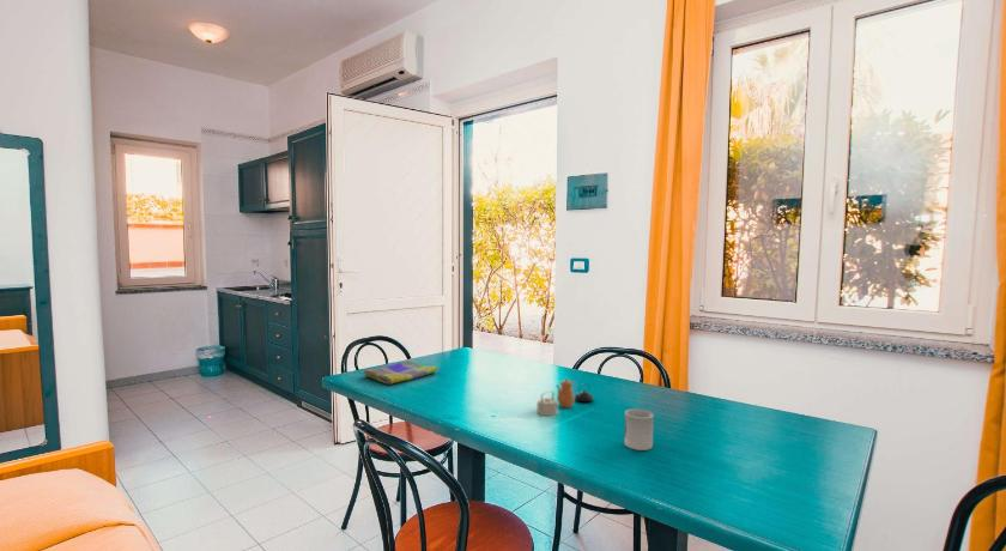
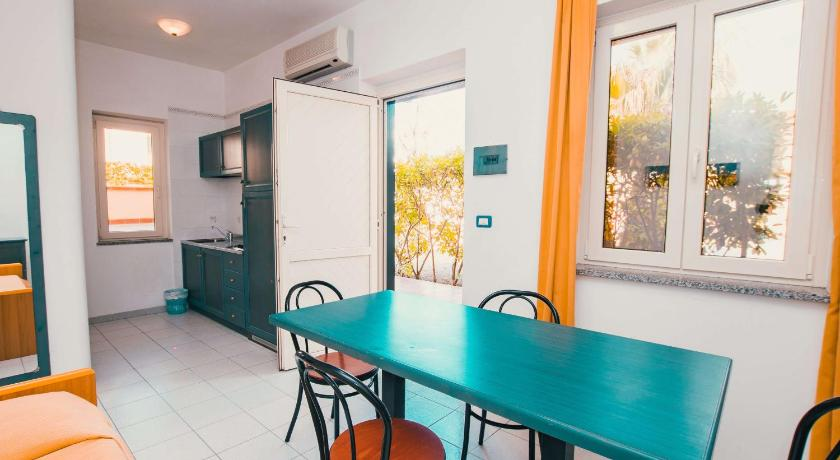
- teapot (564, 392)
- cup (640, 426)
- dish towel (400, 370)
